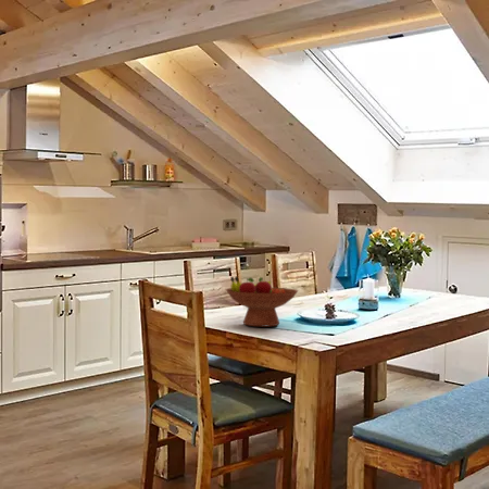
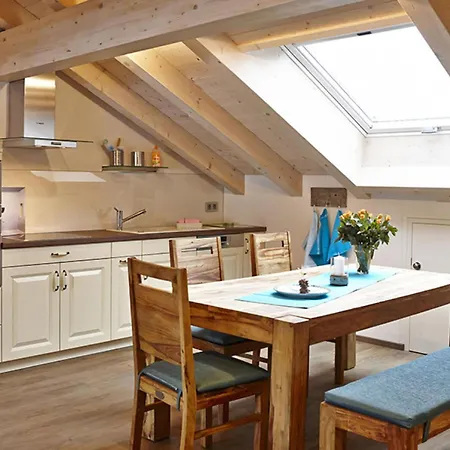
- fruit bowl (261, 300)
